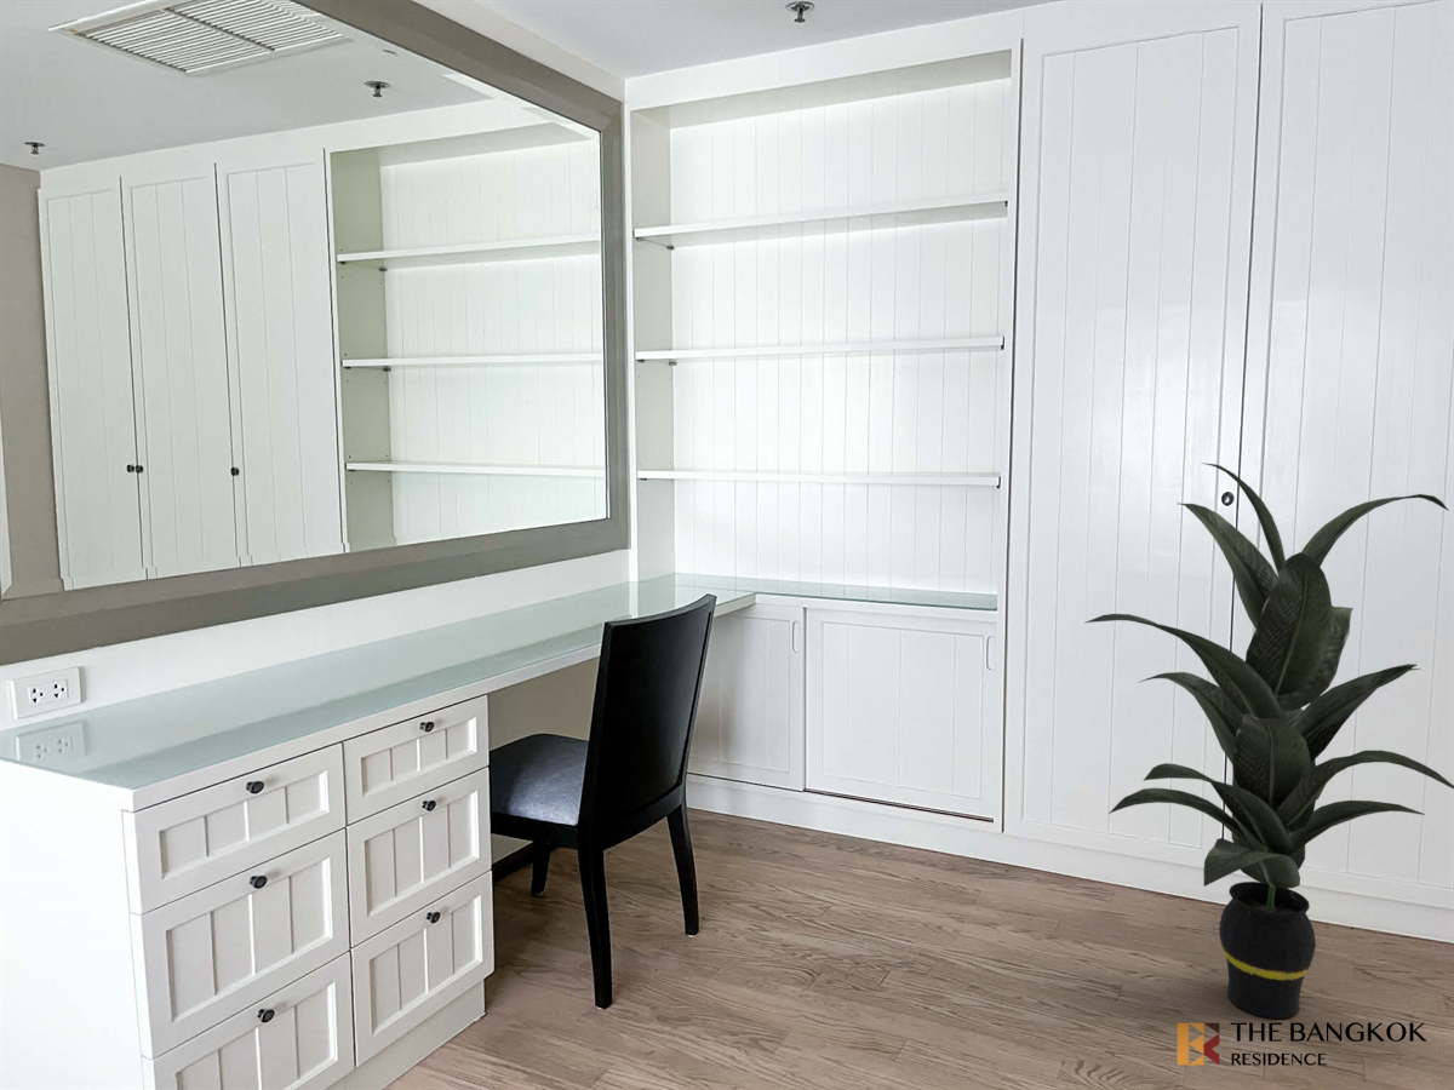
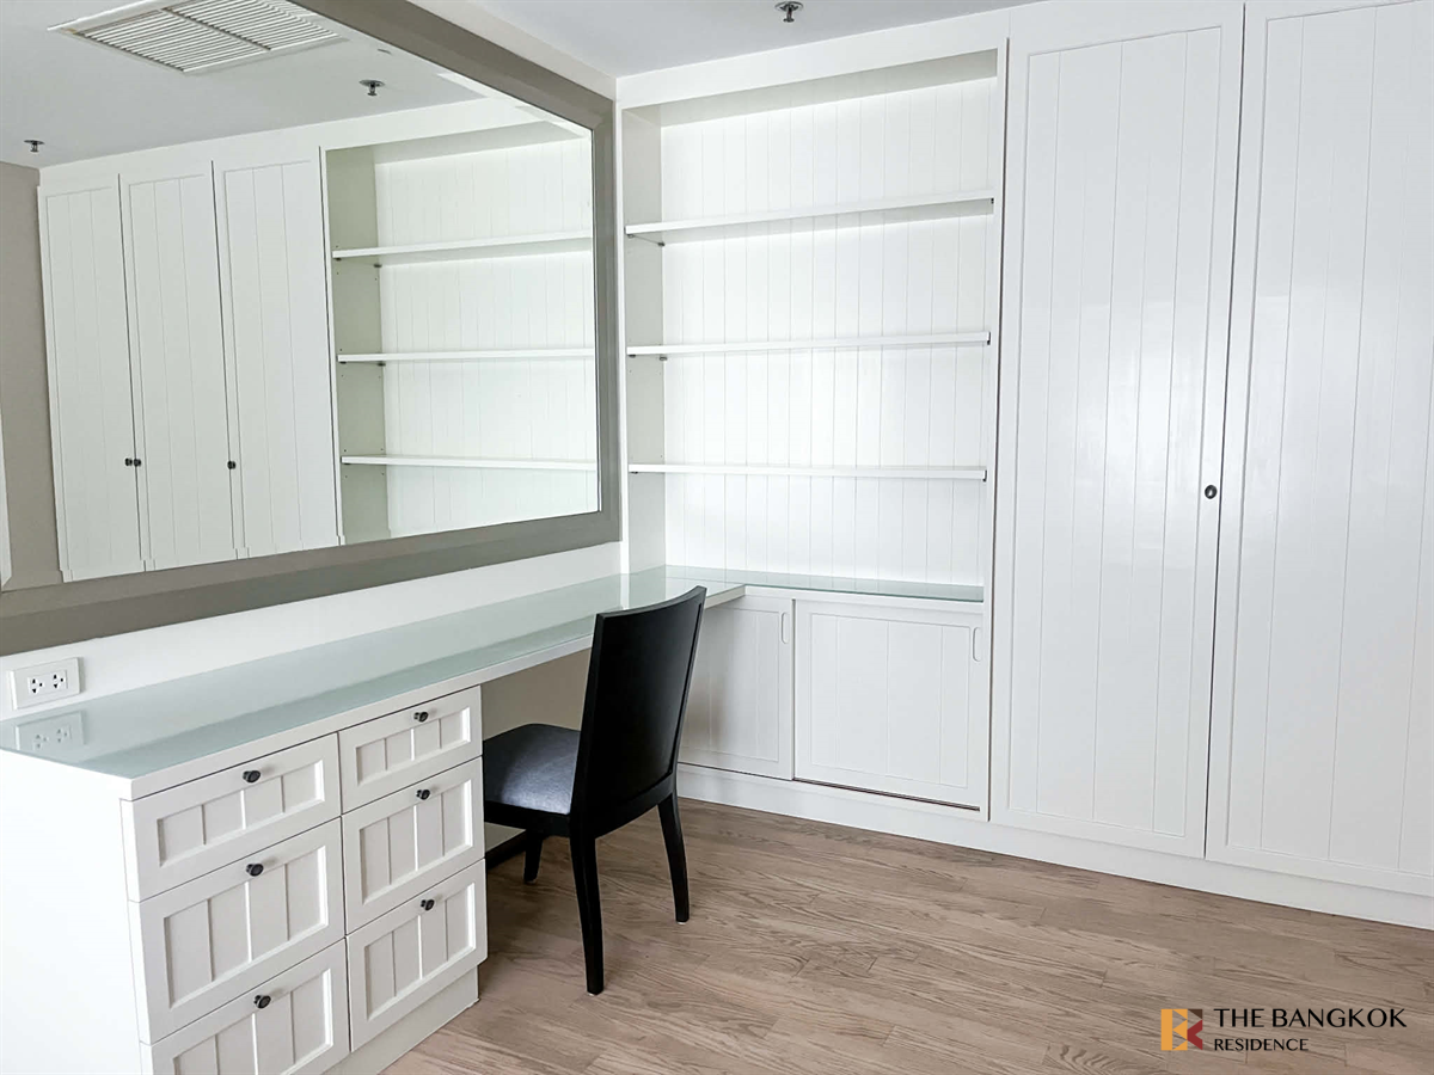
- indoor plant (1255, 734)
